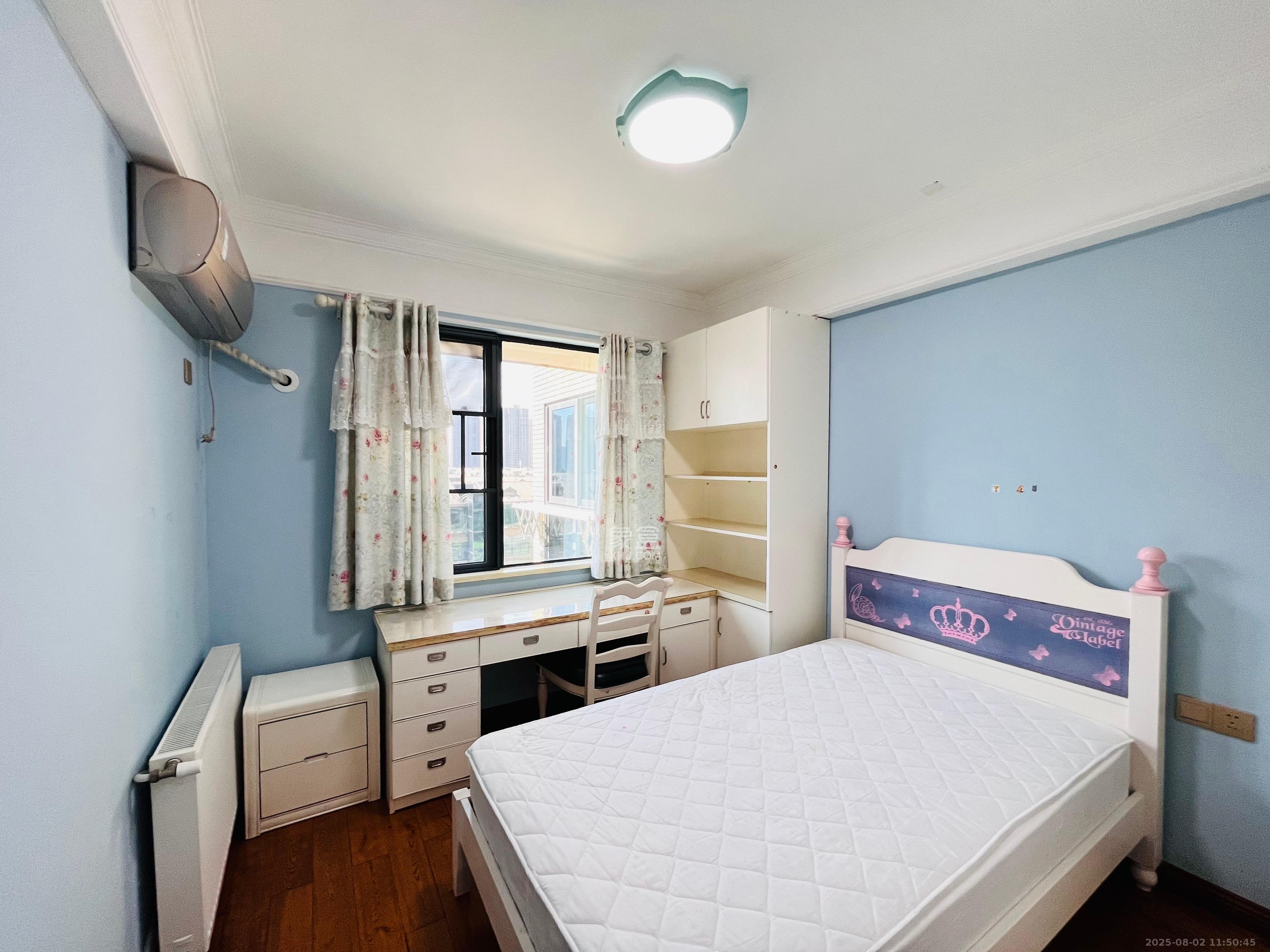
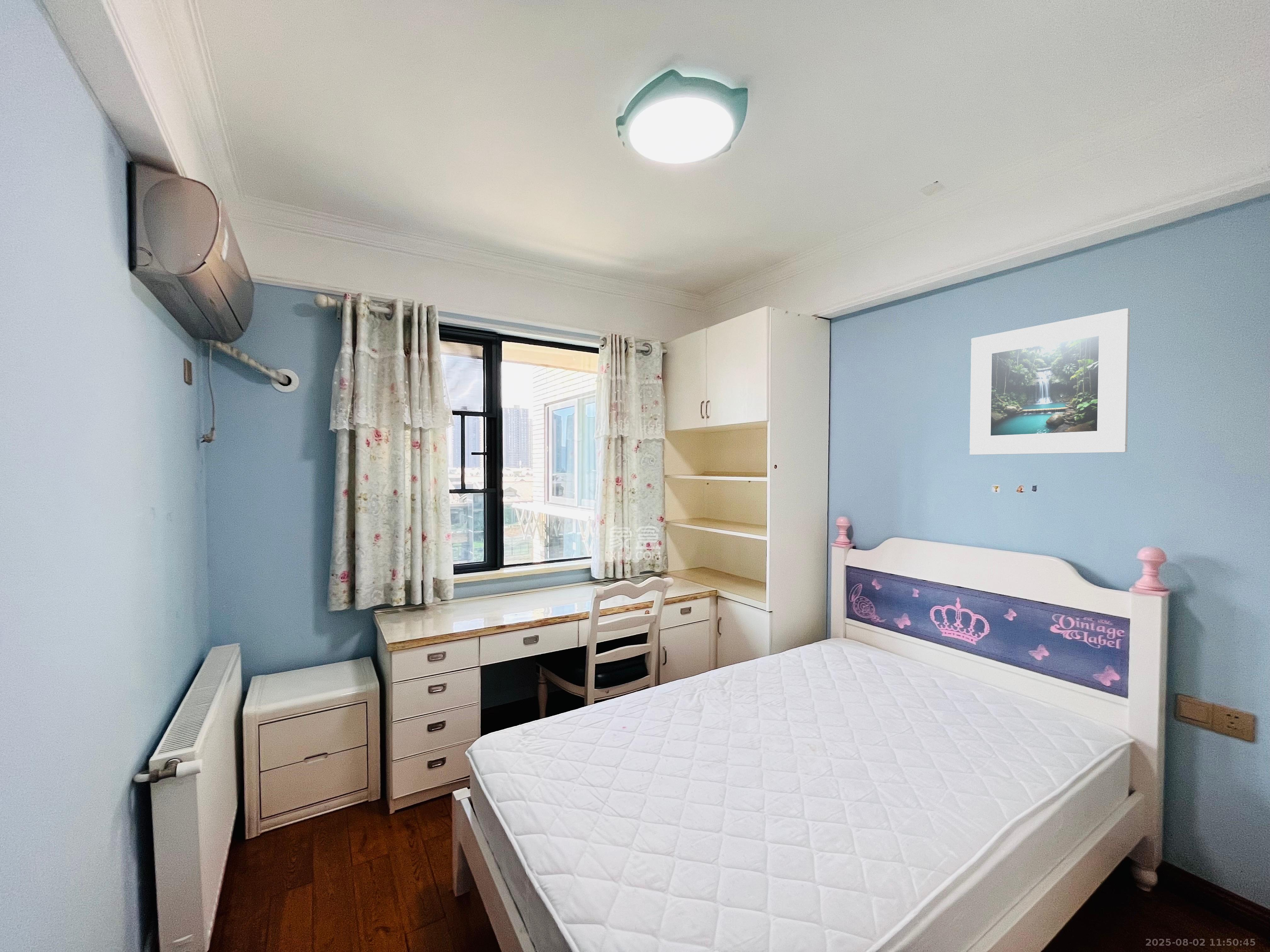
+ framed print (1041, 389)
